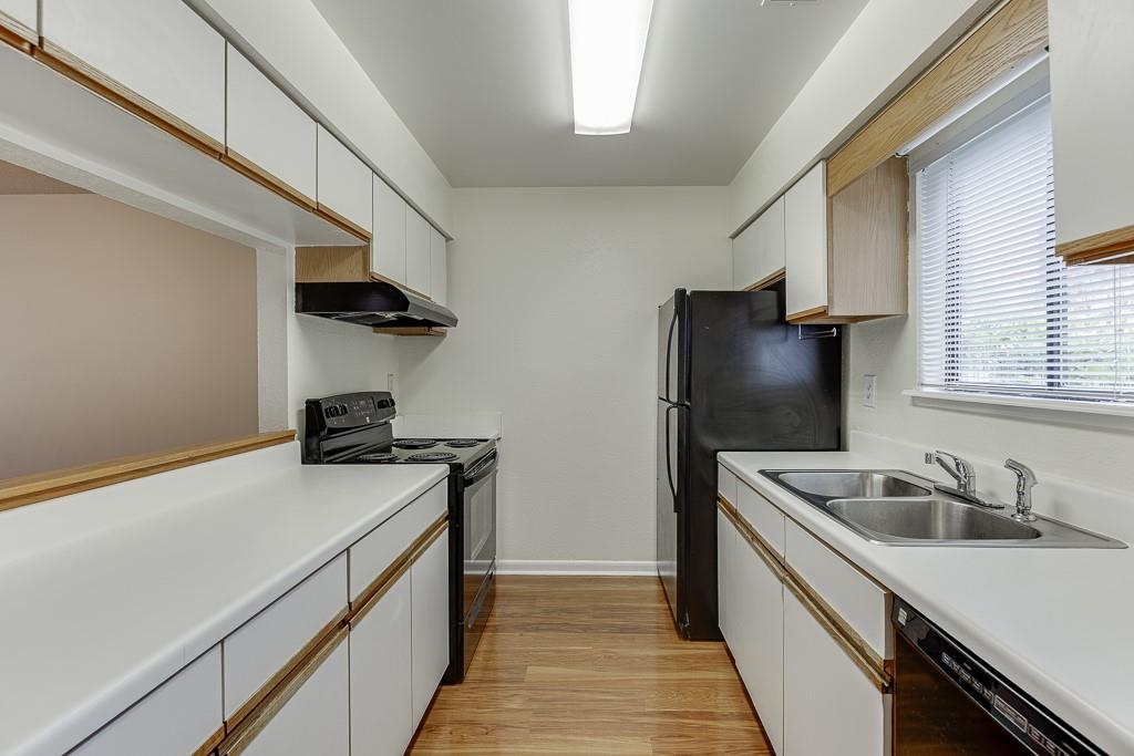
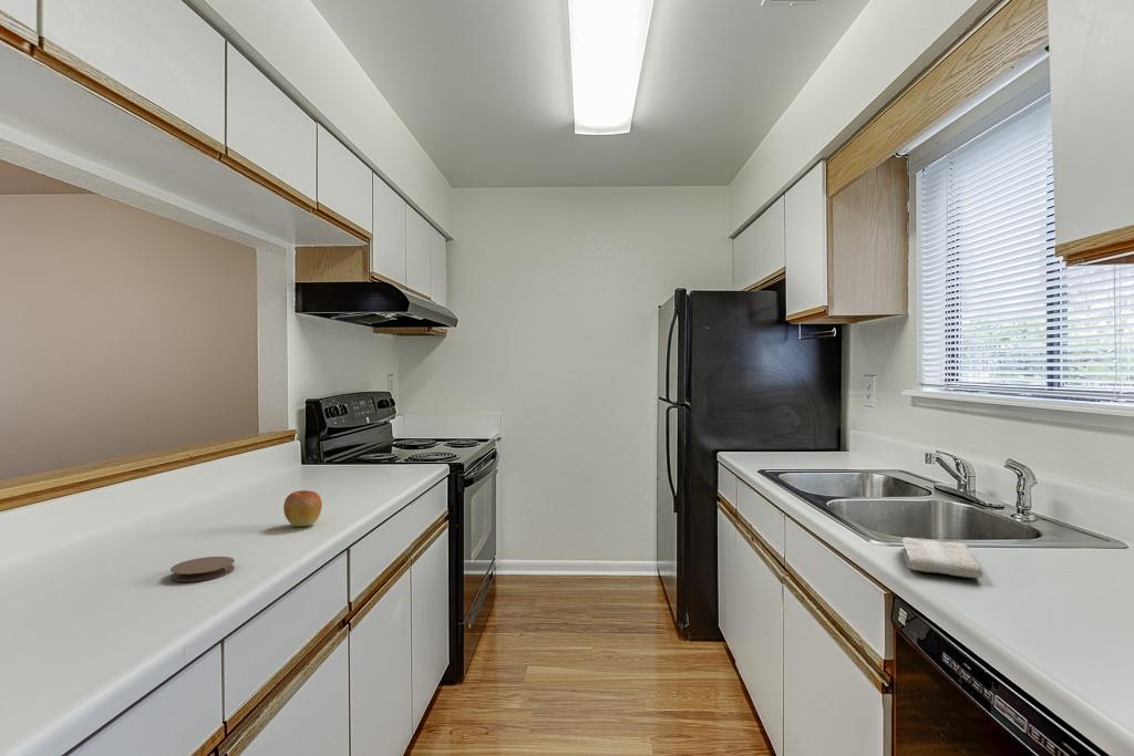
+ apple (302, 508)
+ coaster (203, 568)
+ washcloth (938, 555)
